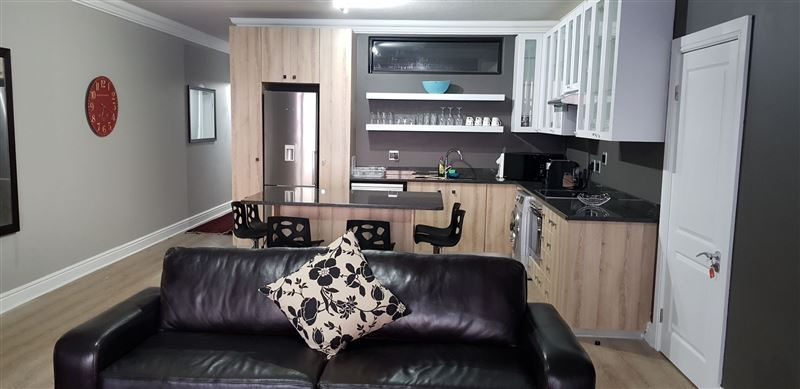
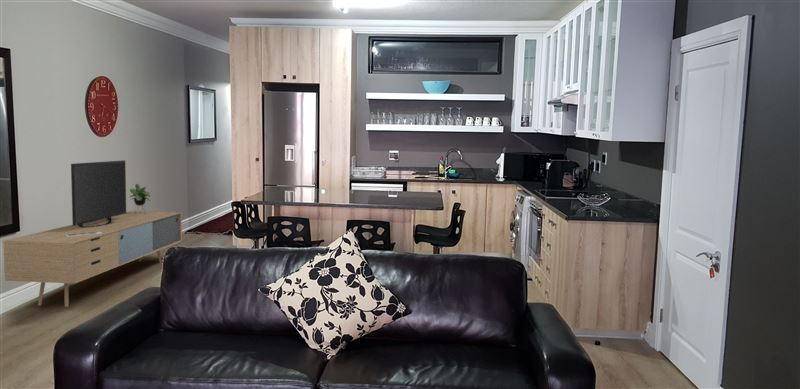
+ media console (105, 222)
